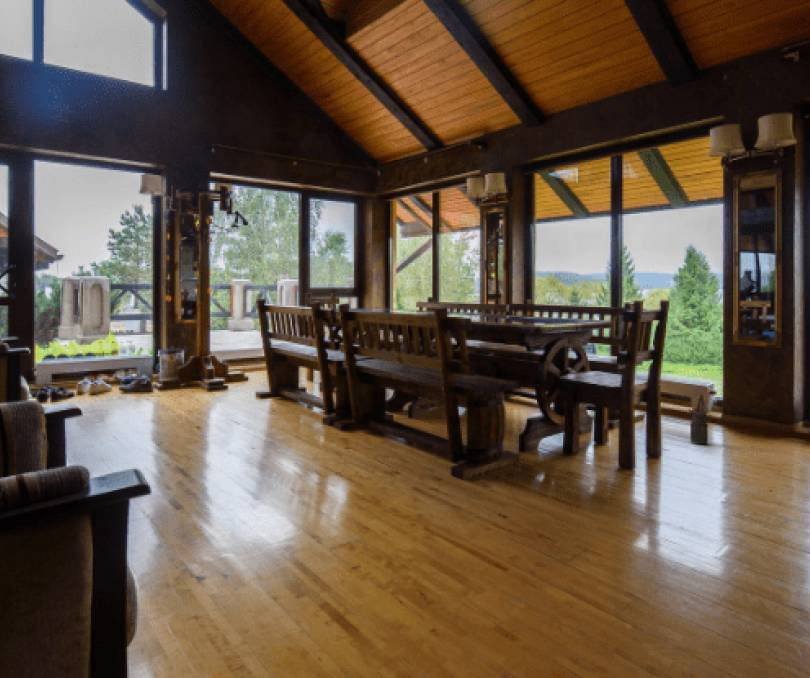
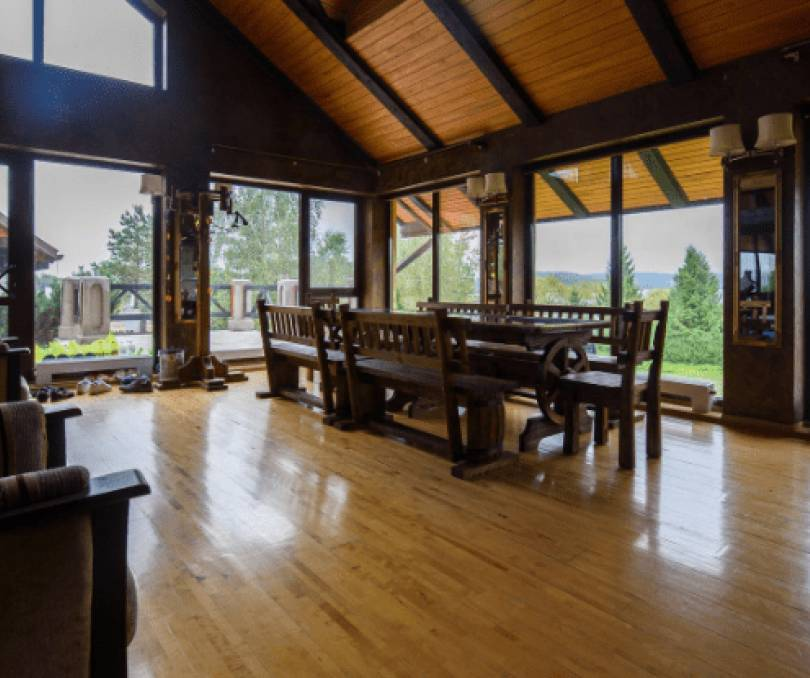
- lantern (700, 418)
